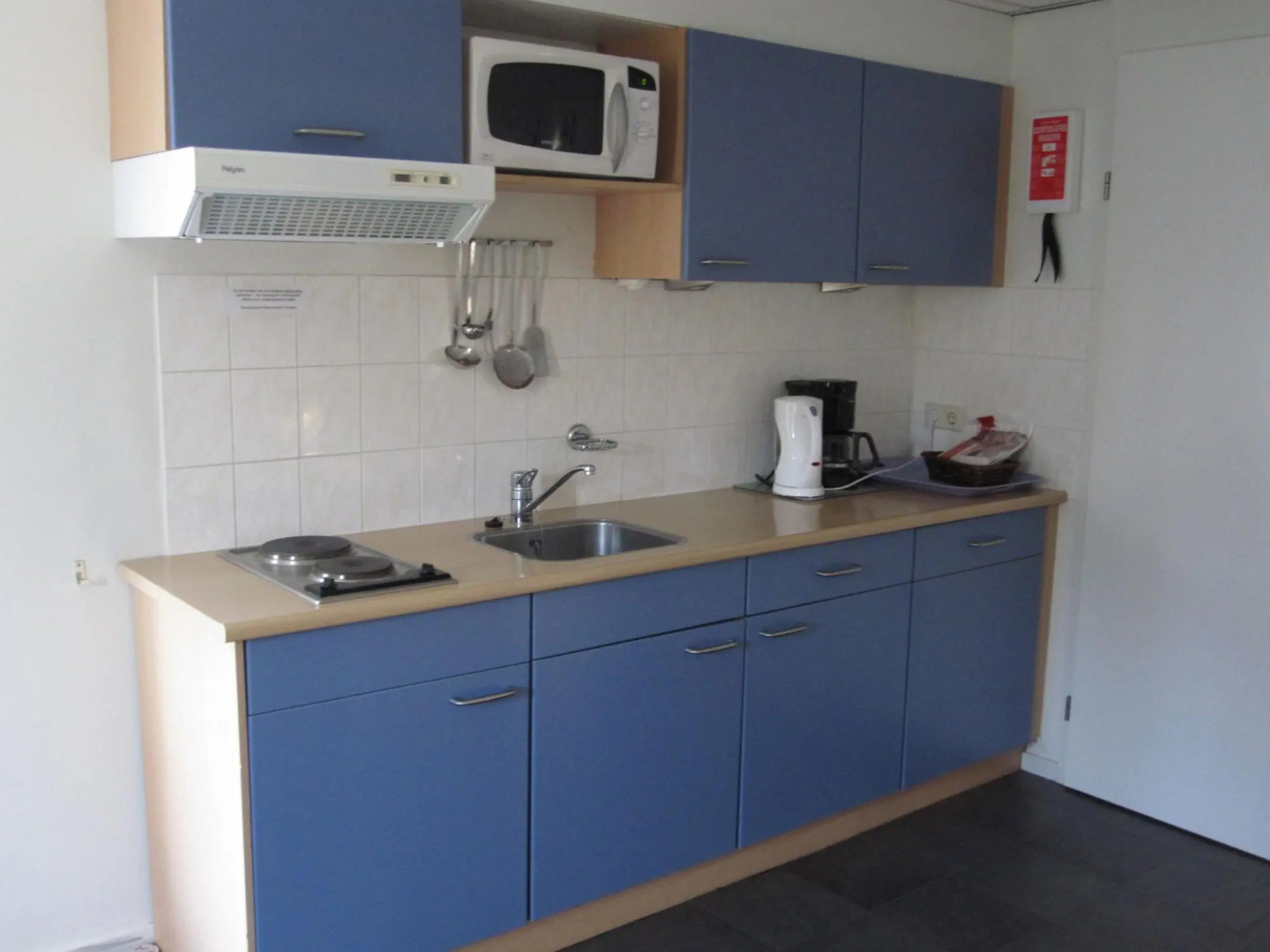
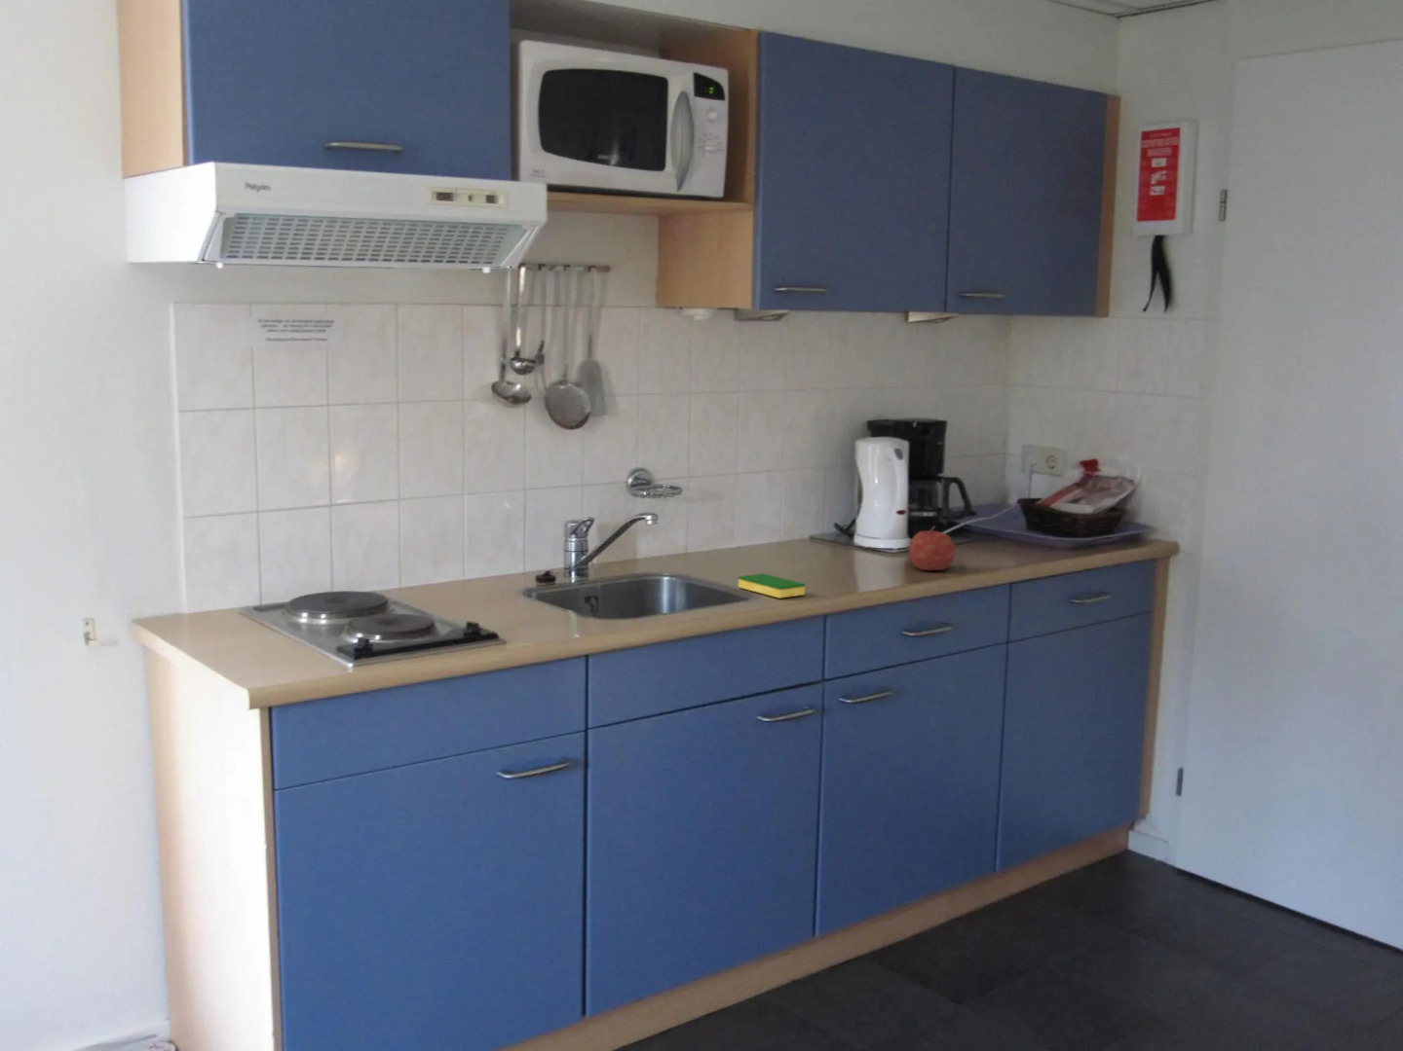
+ dish sponge (771, 585)
+ fruit (931, 546)
